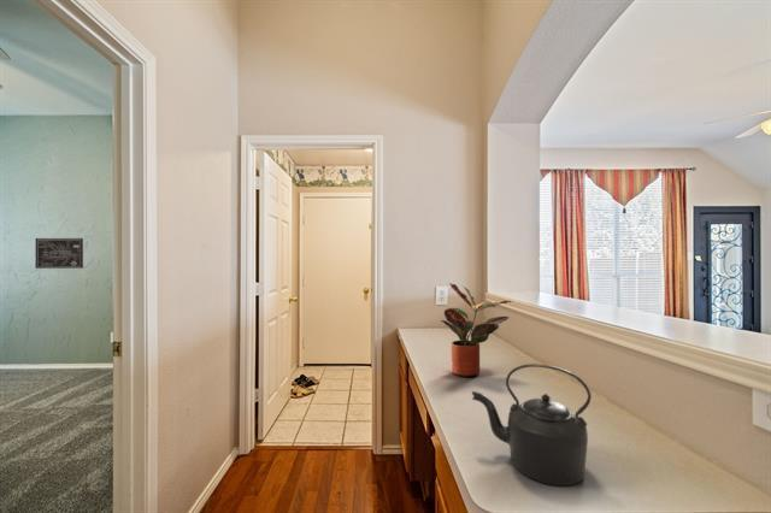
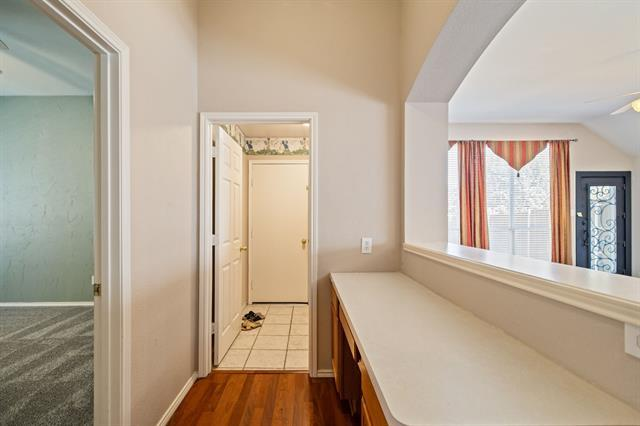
- kettle (526, 411)
- potted plant (475, 328)
- wall art (59, 253)
